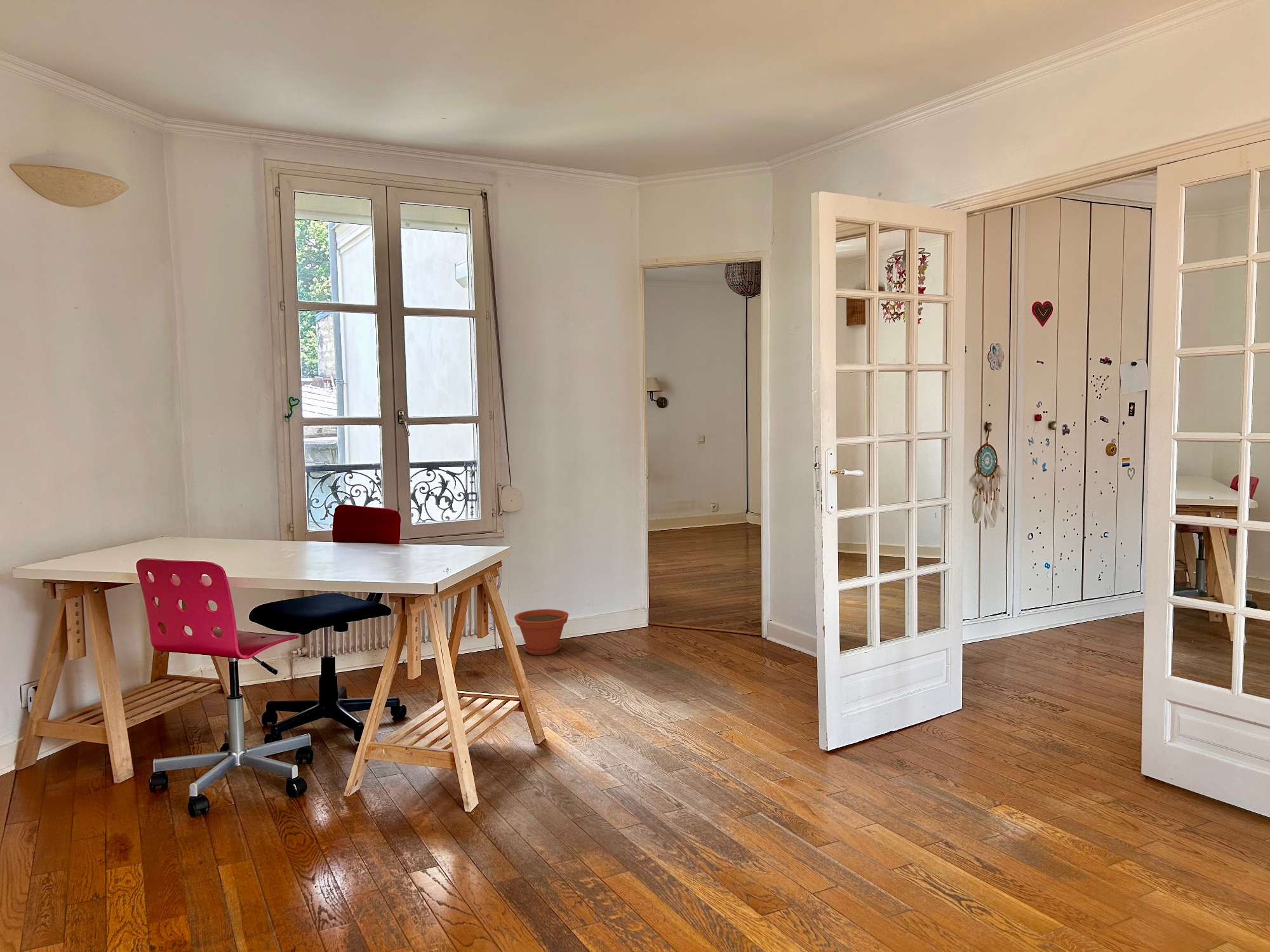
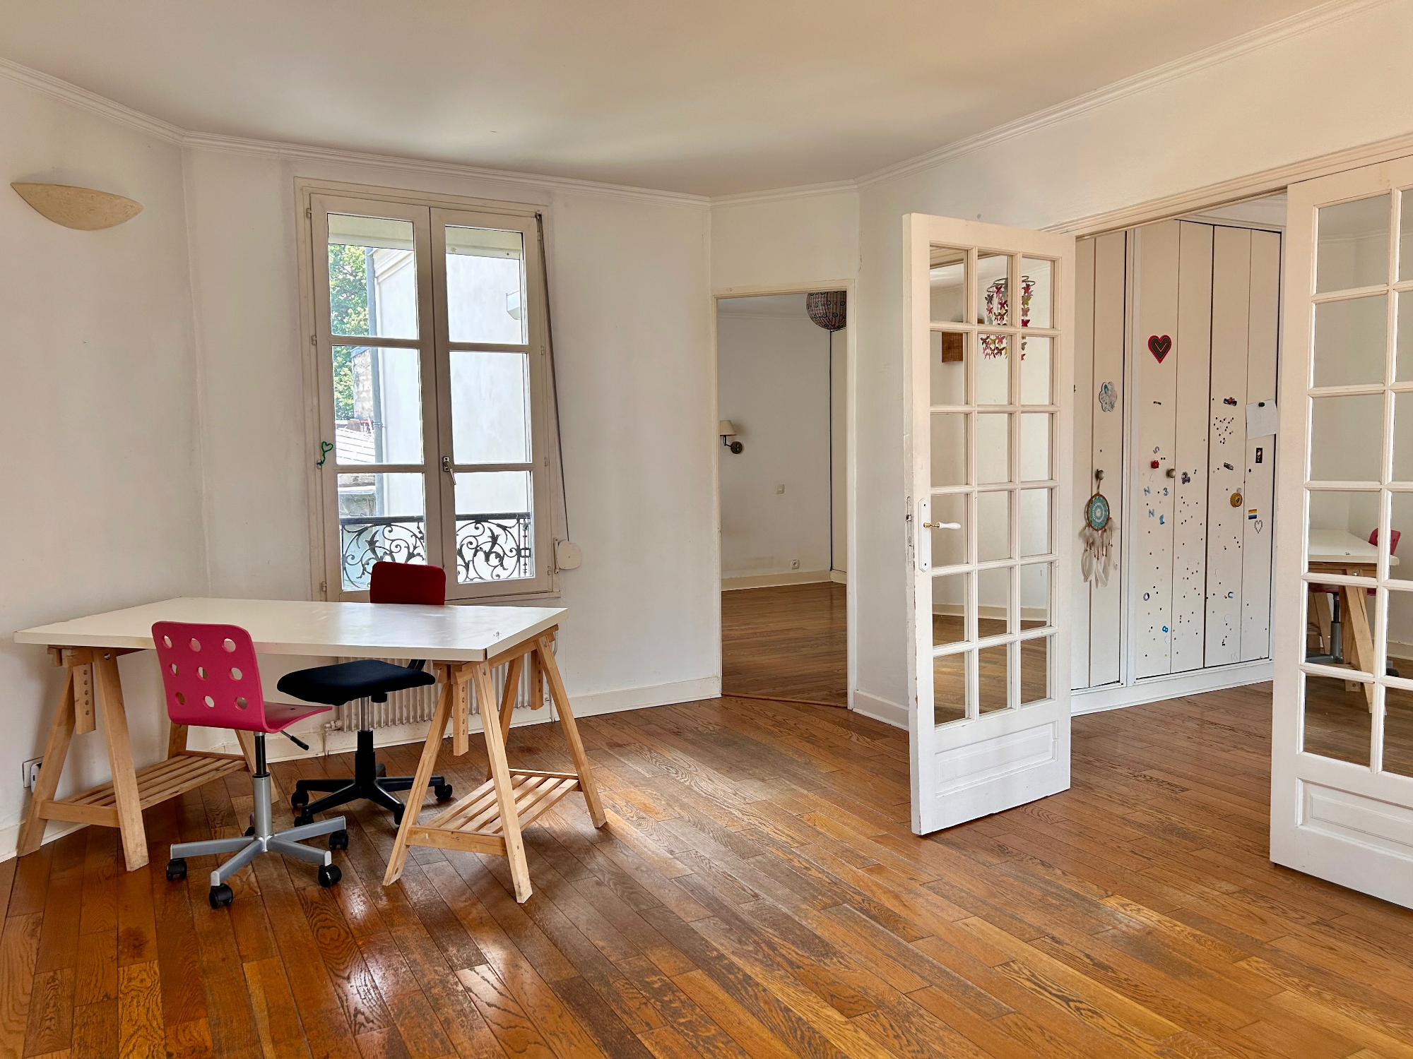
- plant pot (542, 633)
